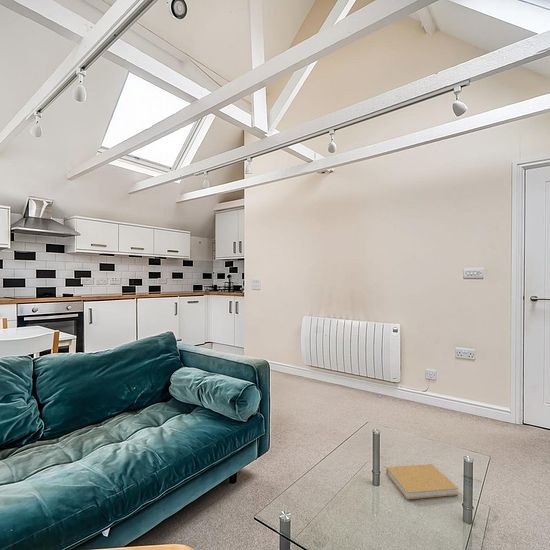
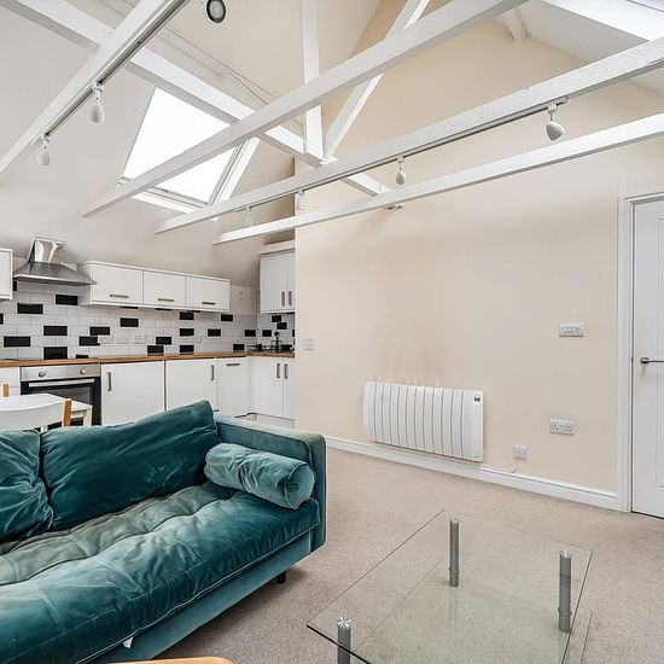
- book (420, 480)
